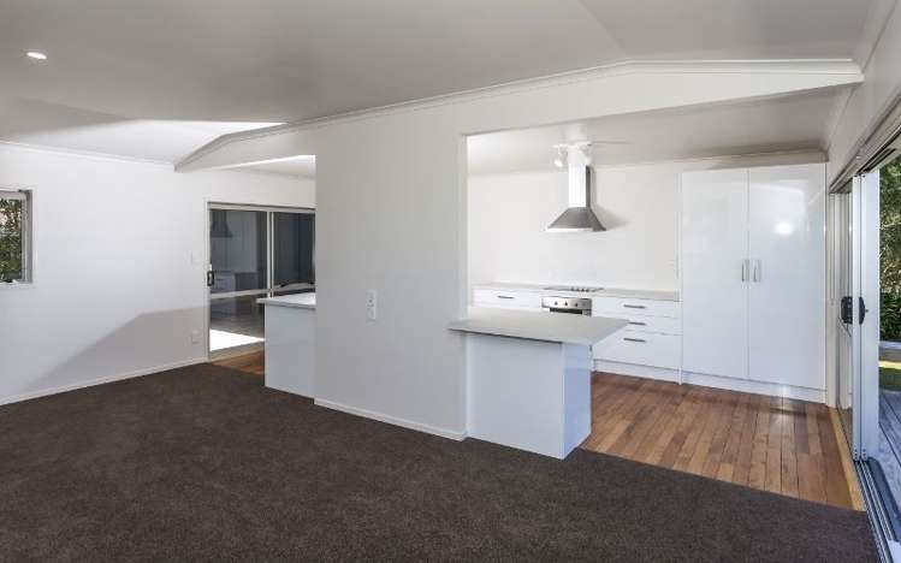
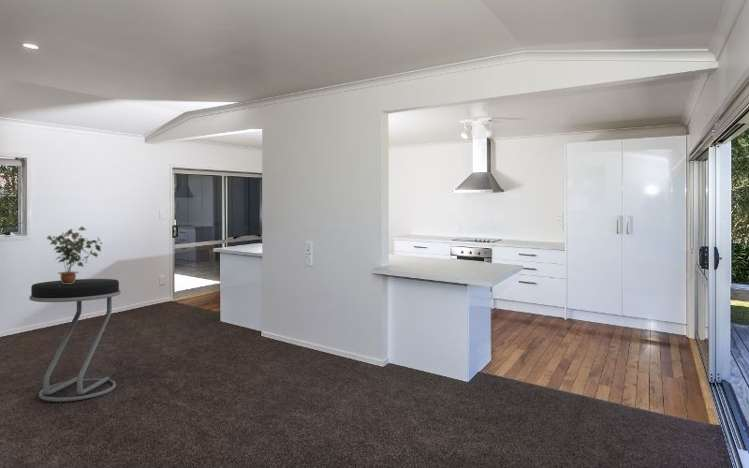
+ stool (70, 334)
+ potted plant (68, 254)
